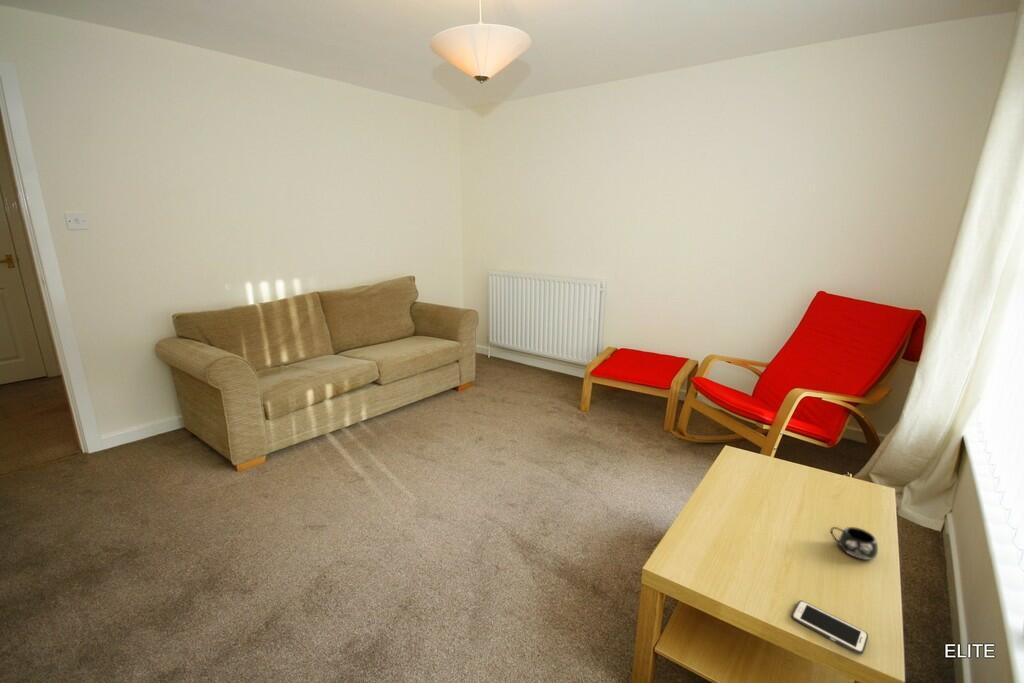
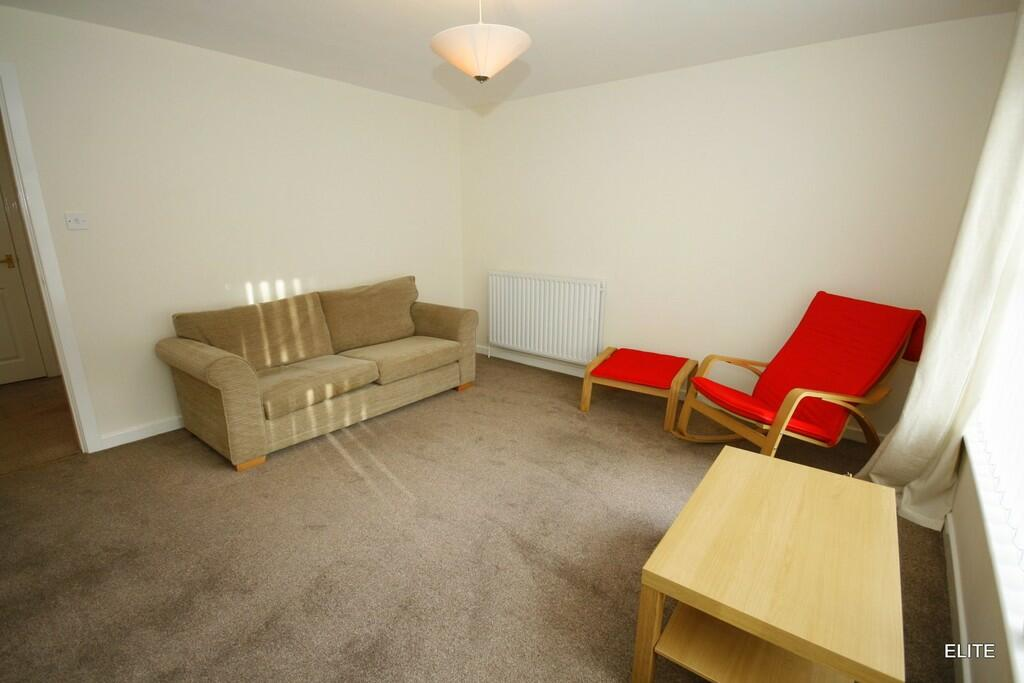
- mug (853, 541)
- cell phone (828, 626)
